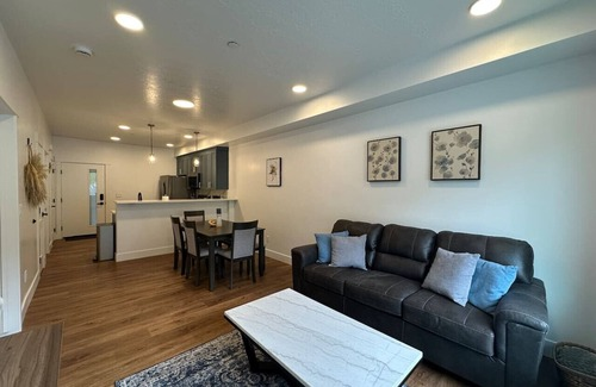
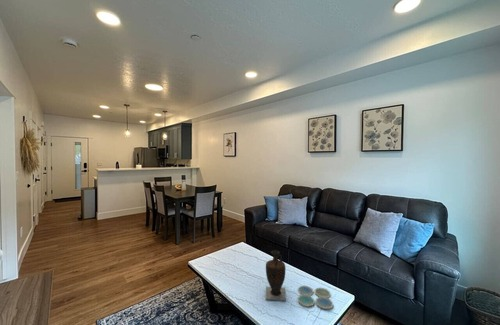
+ drink coaster (316, 294)
+ vase (275, 272)
